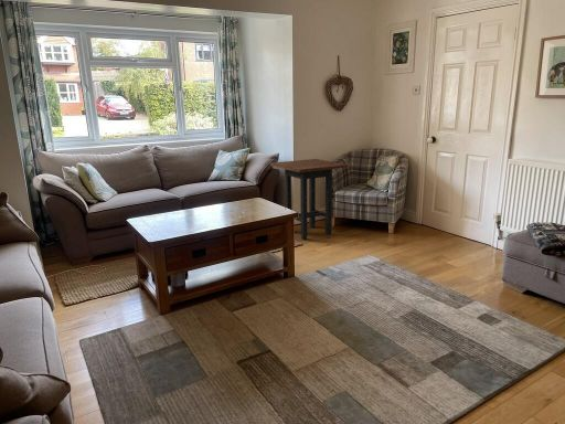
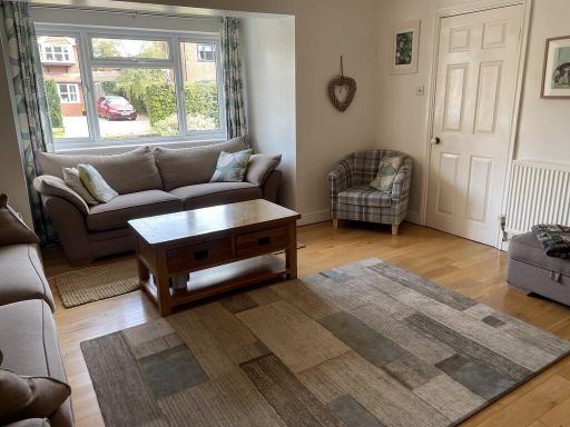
- side table (309, 199)
